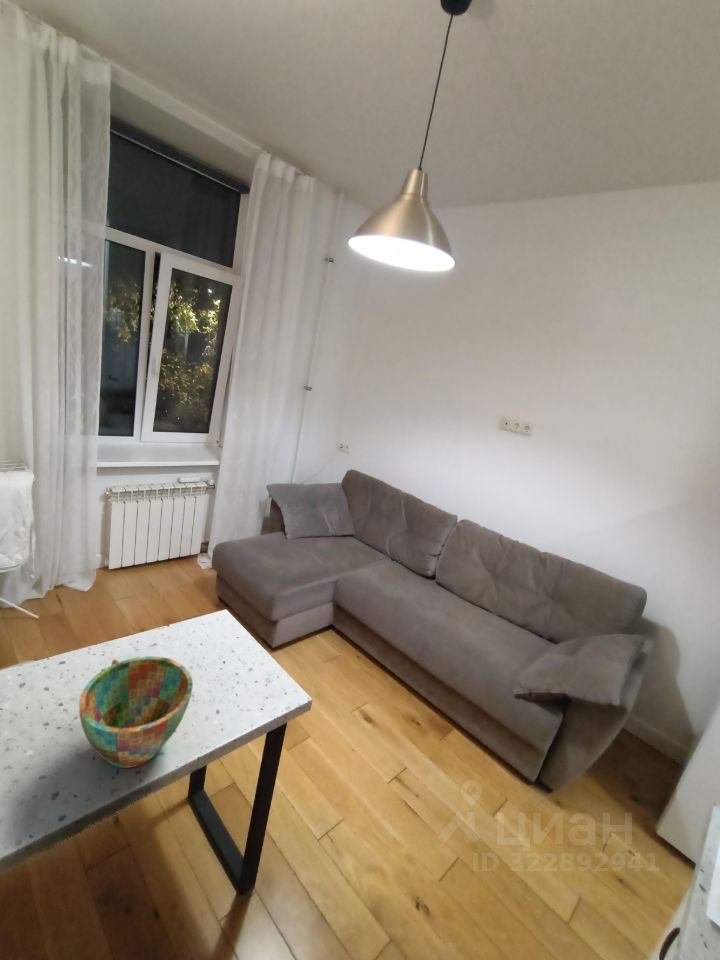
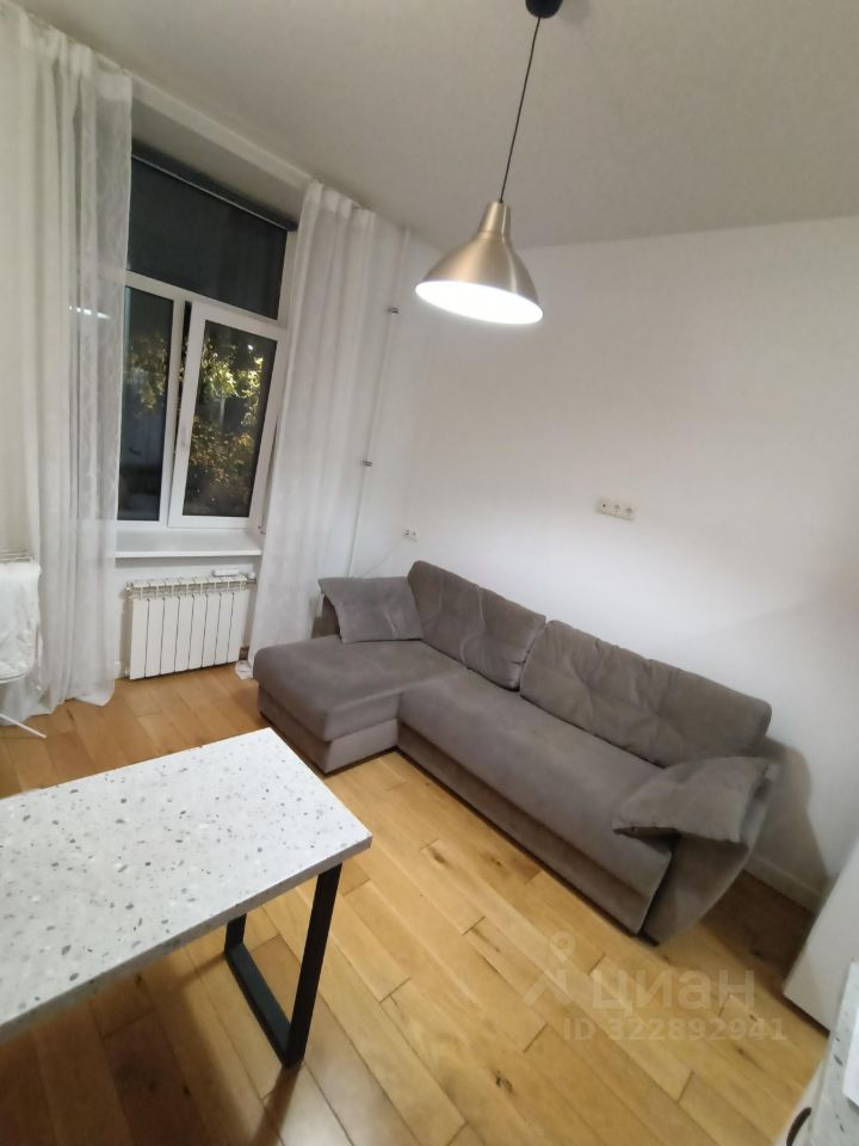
- cup (131, 708)
